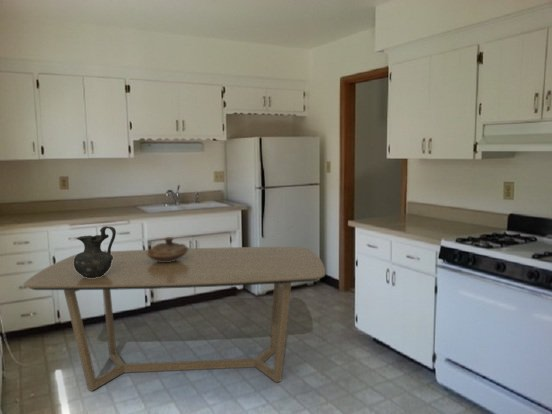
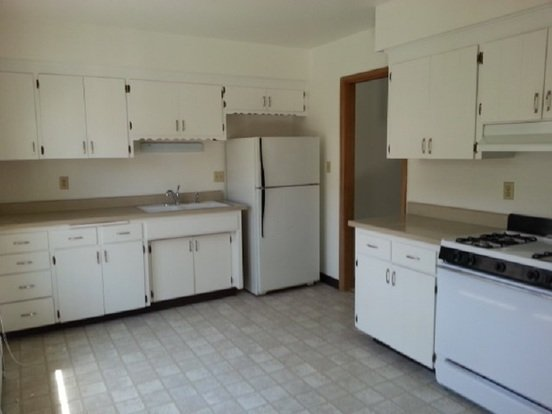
- pitcher (95, 250)
- dining table (188, 287)
- decorative bowl (167, 248)
